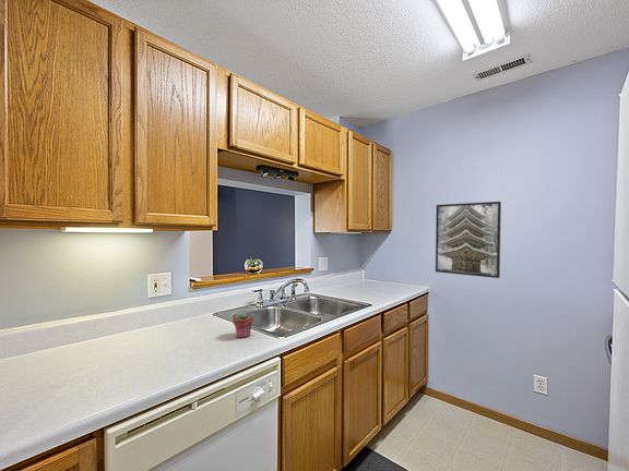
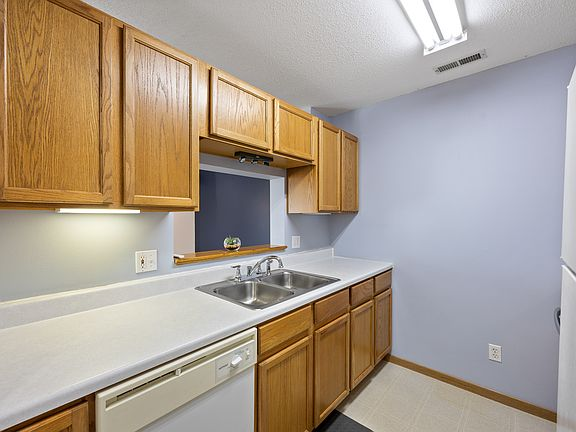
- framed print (465, 239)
- potted succulent (242, 322)
